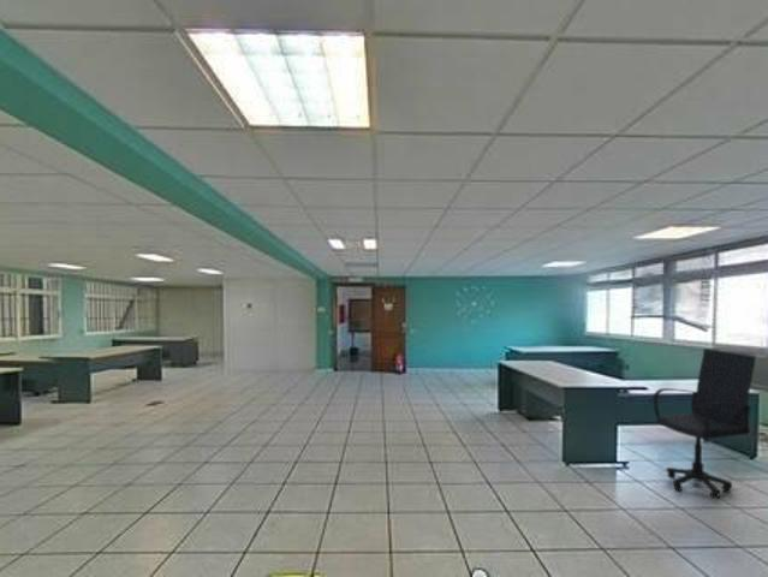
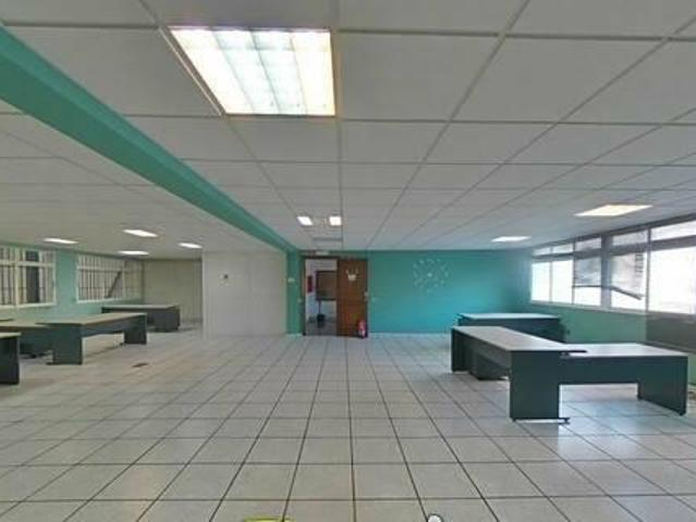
- office chair (701, 420)
